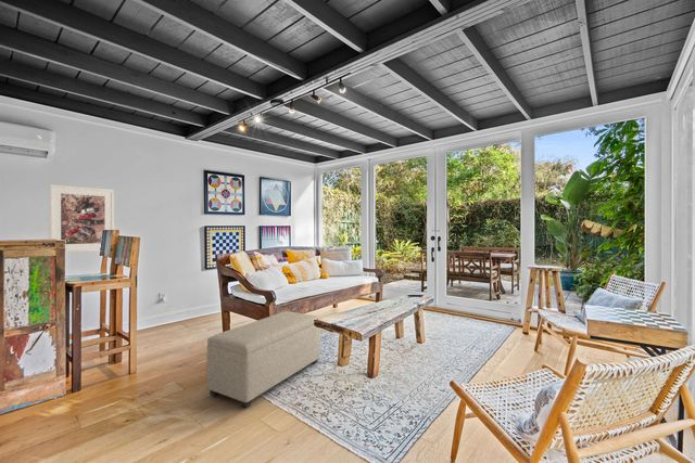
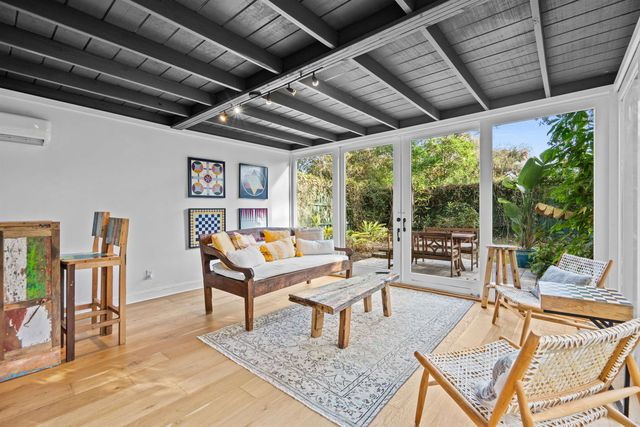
- ottoman (269, 350)
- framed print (84, 219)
